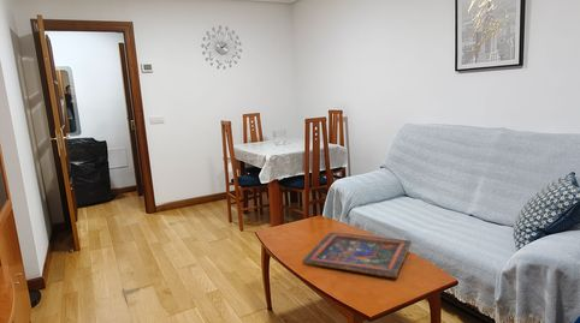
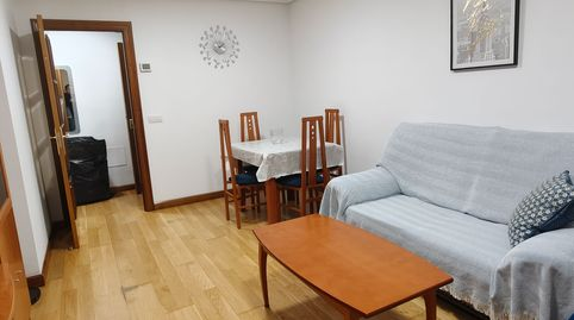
- painted panel (359, 251)
